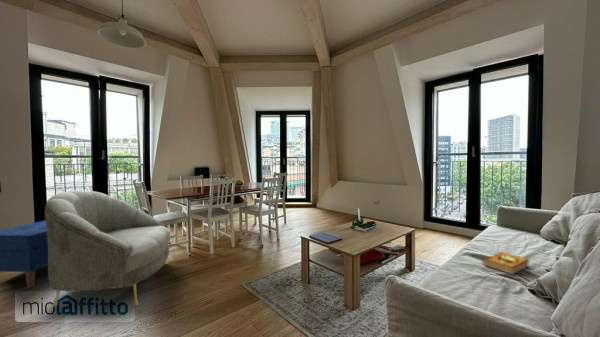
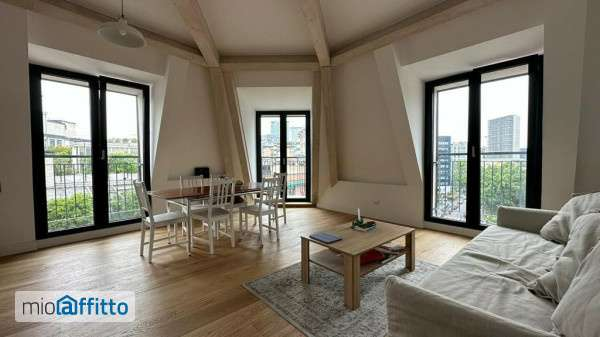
- bench (47, 243)
- armchair (115, 237)
- hardback book (505, 261)
